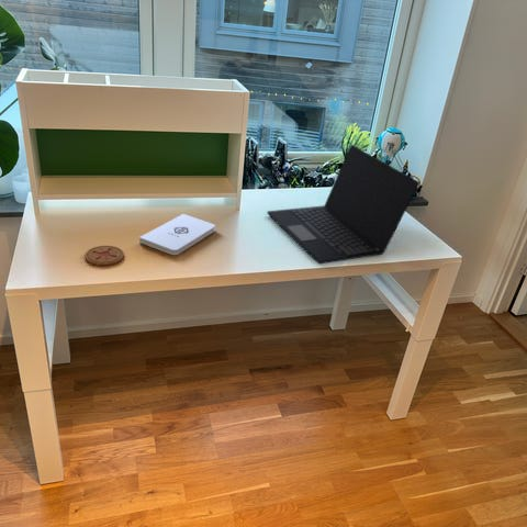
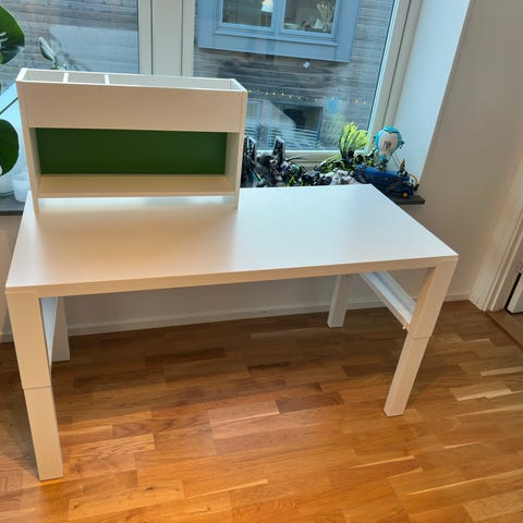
- laptop (337, 199)
- coaster (104, 255)
- notepad (179, 233)
